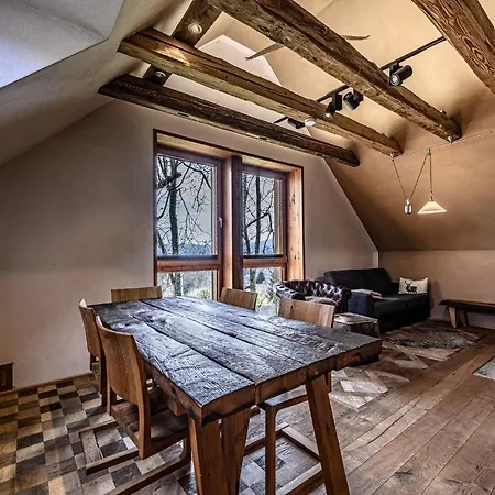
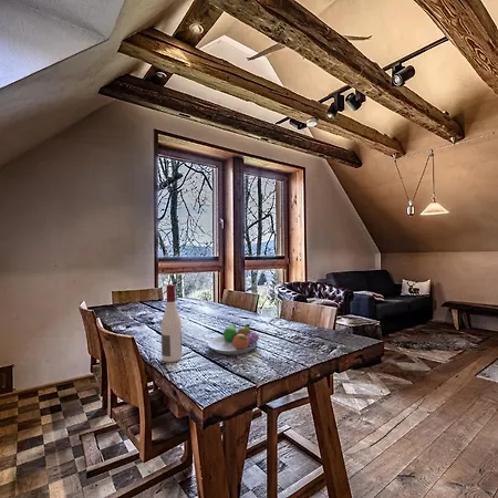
+ alcohol (170, 321)
+ fruit bowl (234, 336)
